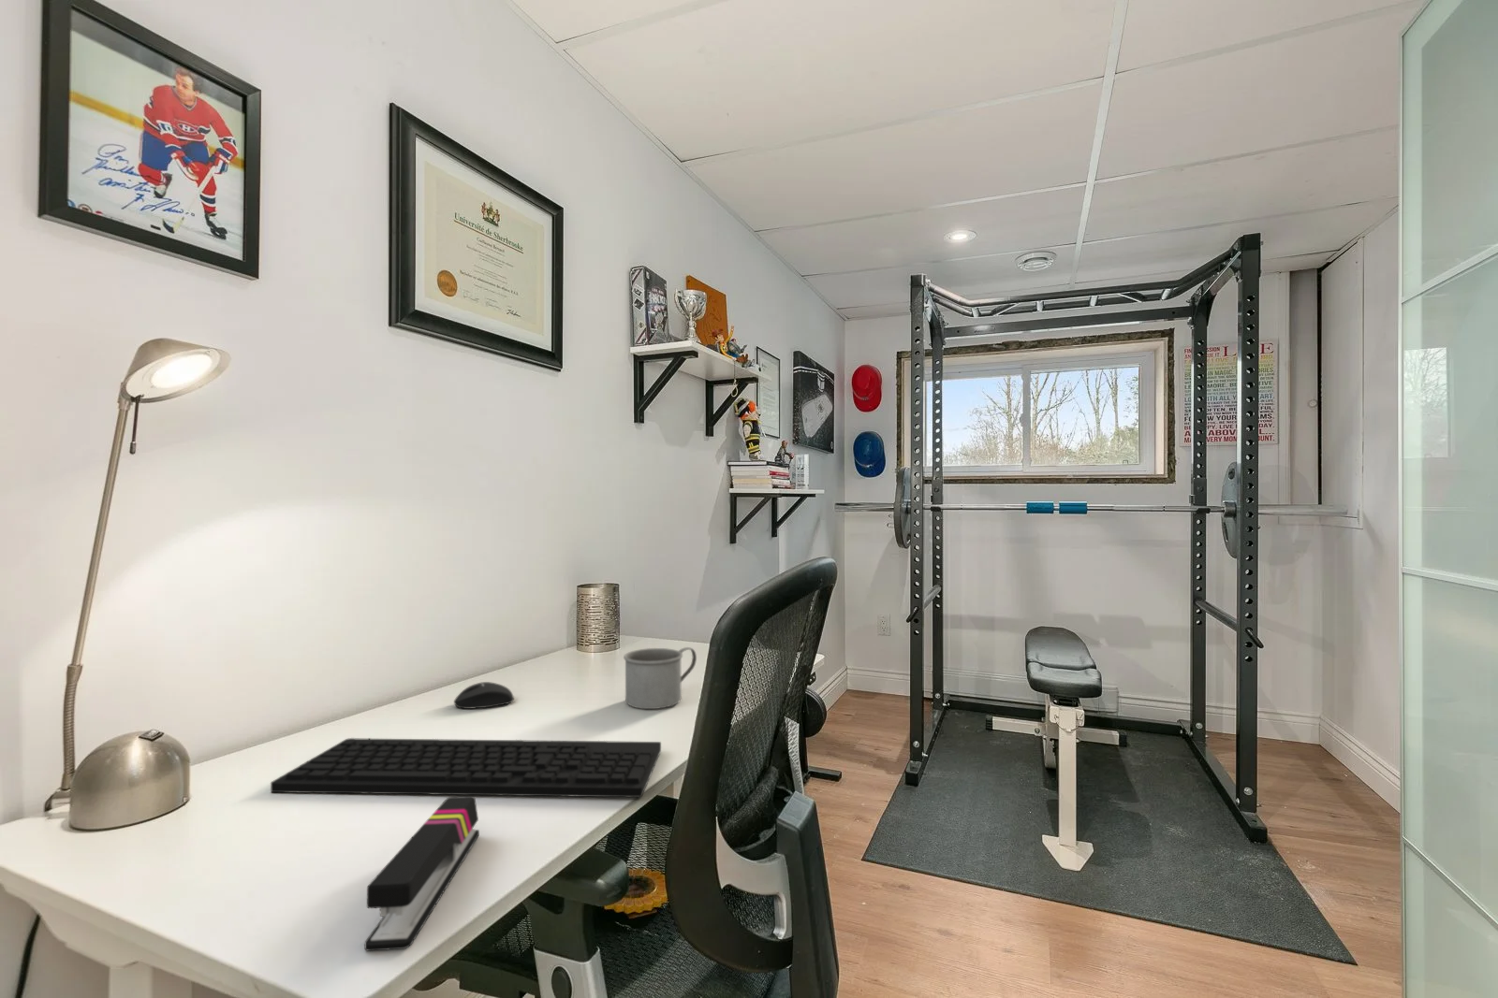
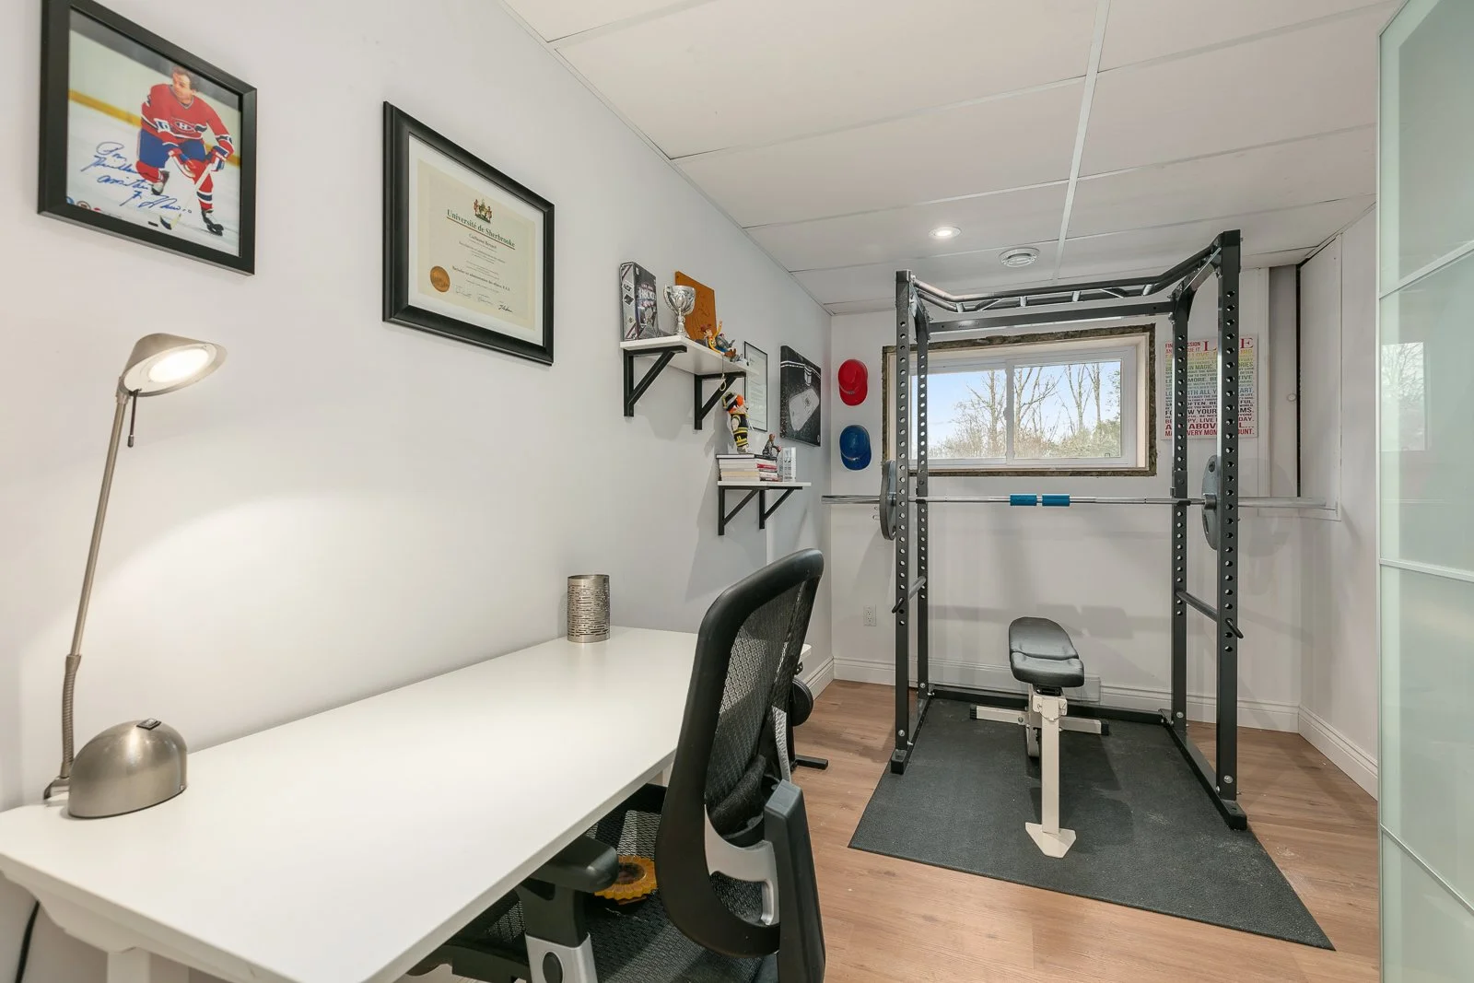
- stapler (430, 857)
- mug (658, 675)
- mouse (485, 693)
- keyboard (480, 762)
